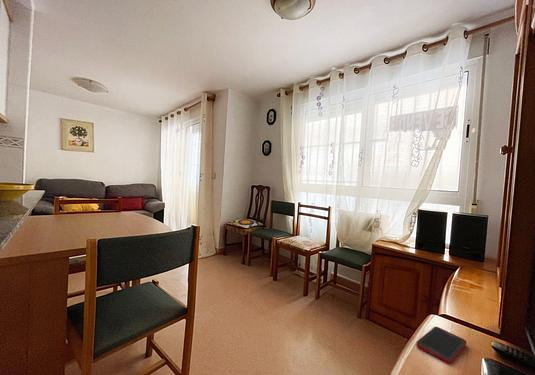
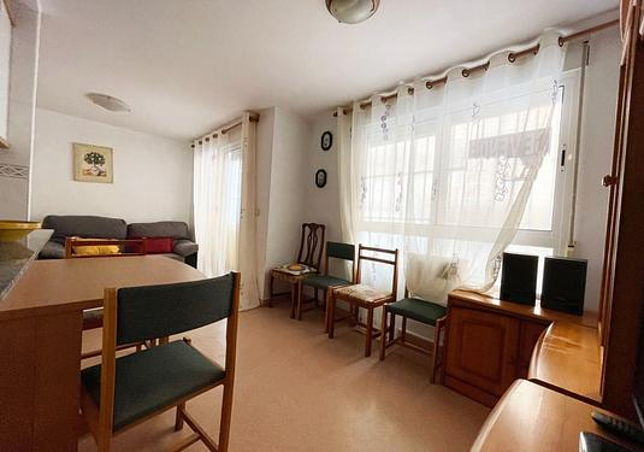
- cell phone (441, 343)
